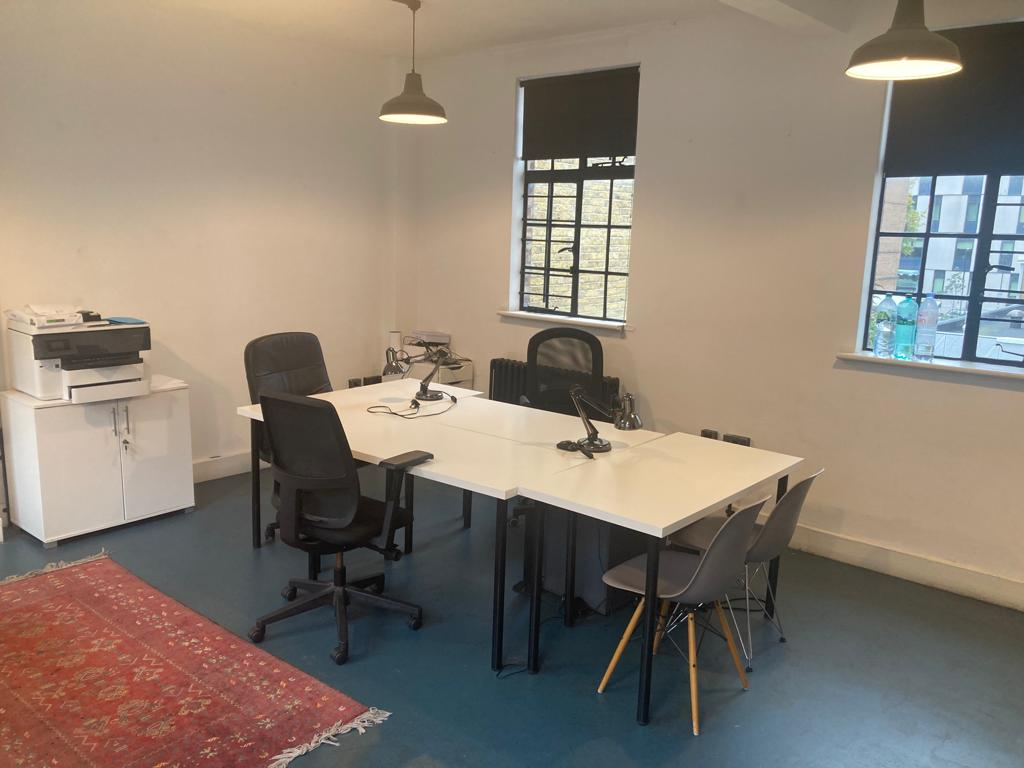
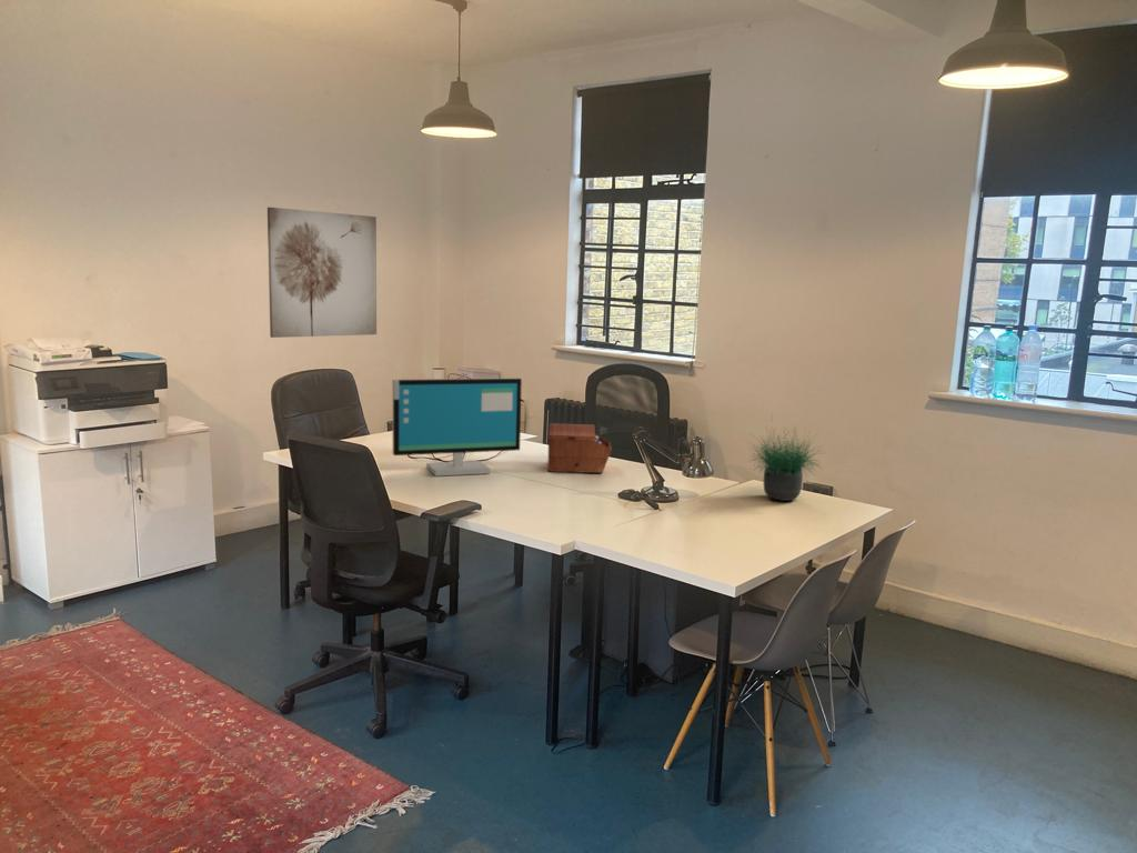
+ wall art (324, 274)
+ computer monitor (457, 424)
+ sewing box (580, 448)
+ potted plant (785, 455)
